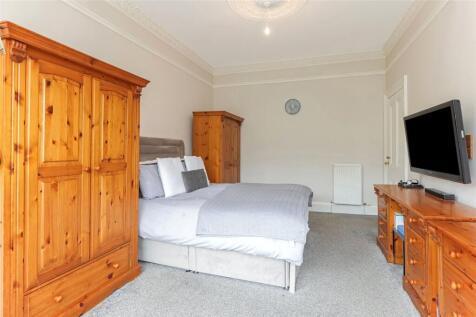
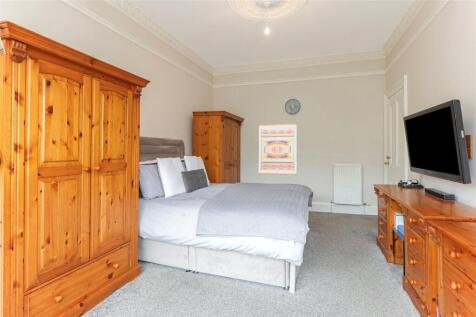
+ wall art (277, 149)
